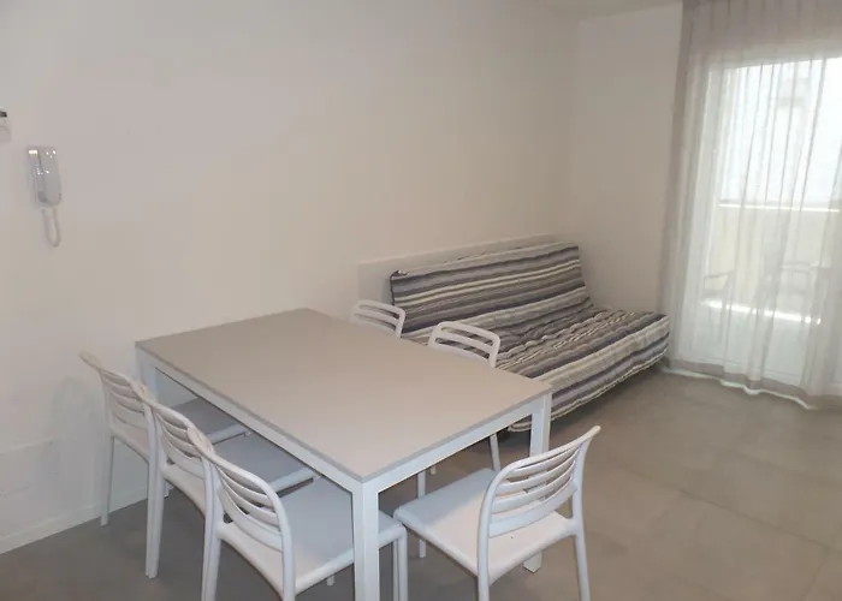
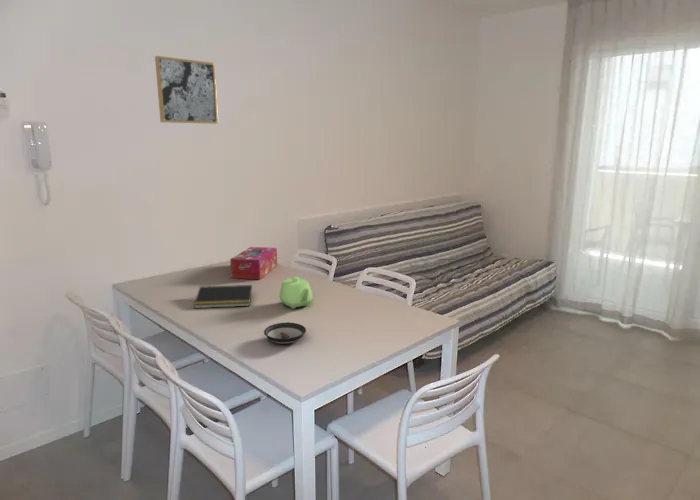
+ tissue box (255, 262)
+ saucer (285, 335)
+ wall art (188, 91)
+ teapot (296, 291)
+ notepad (224, 296)
